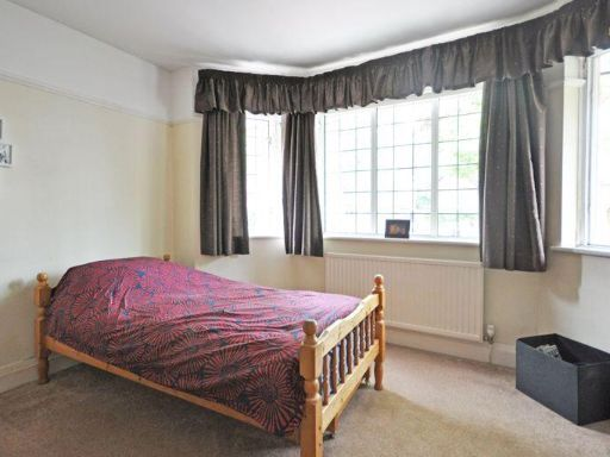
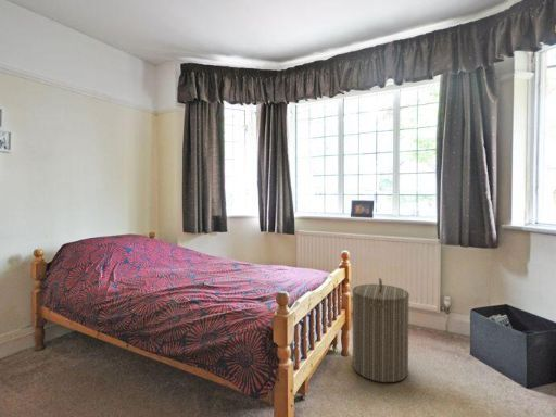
+ laundry hamper (379, 323)
